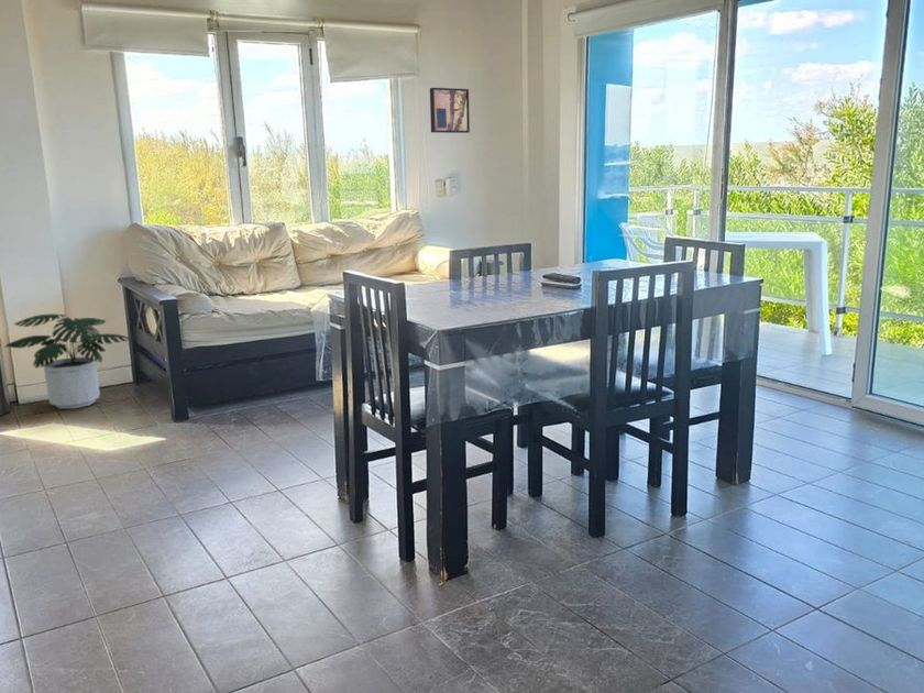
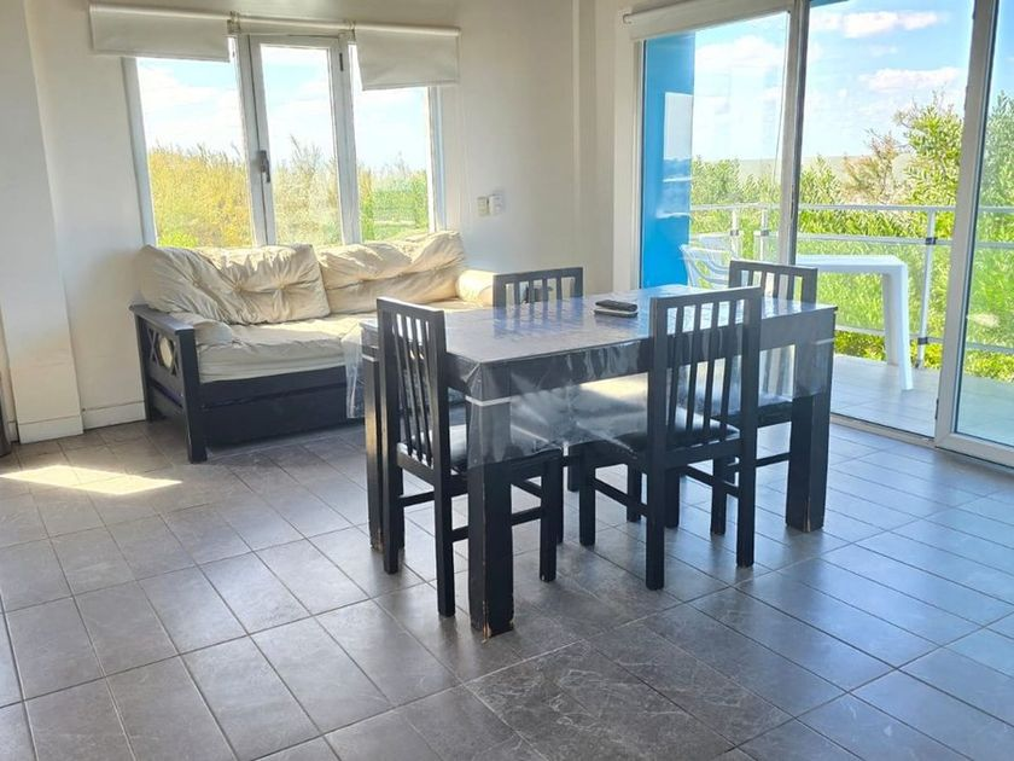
- wall art (450, 110)
- potted plant (73, 360)
